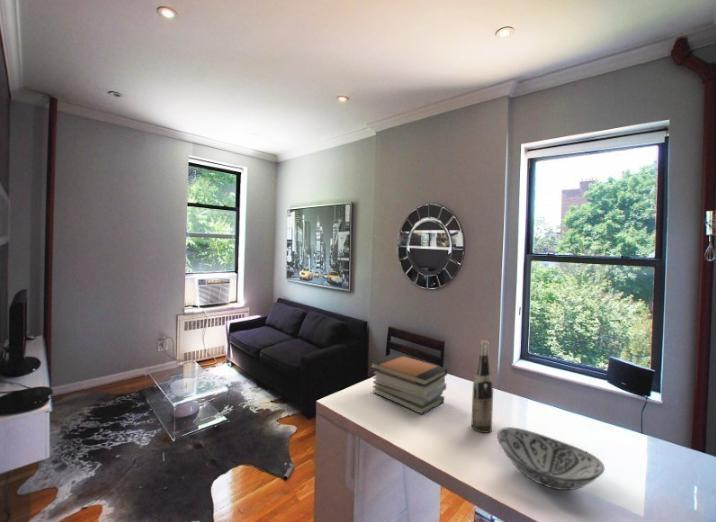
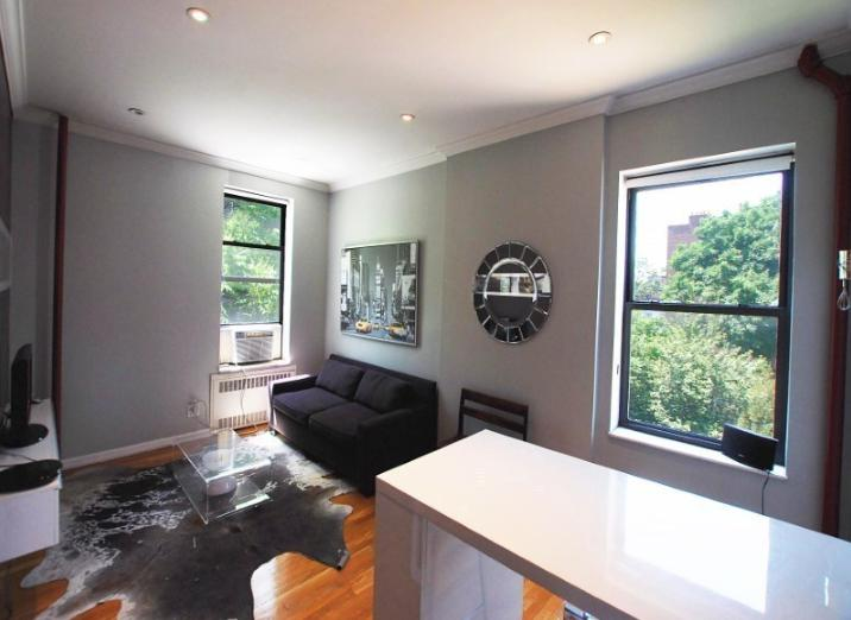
- decorative bowl (546, 462)
- book stack (408, 381)
- wine bottle (483, 384)
